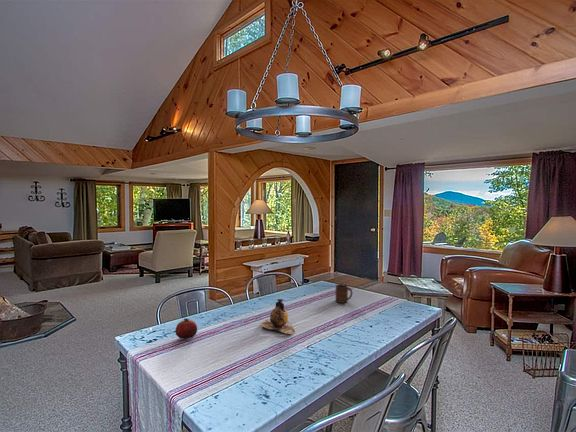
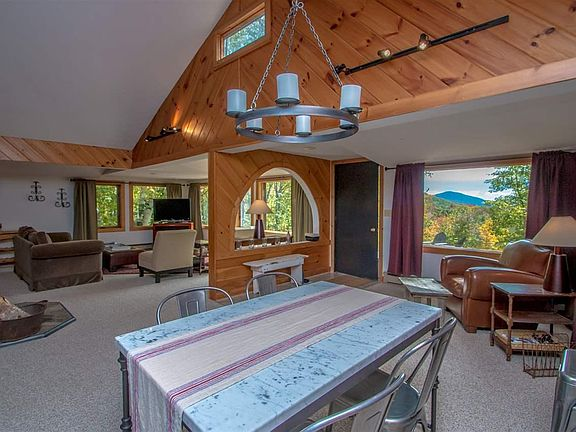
- fruit (186, 328)
- cup (343, 293)
- vase (279, 313)
